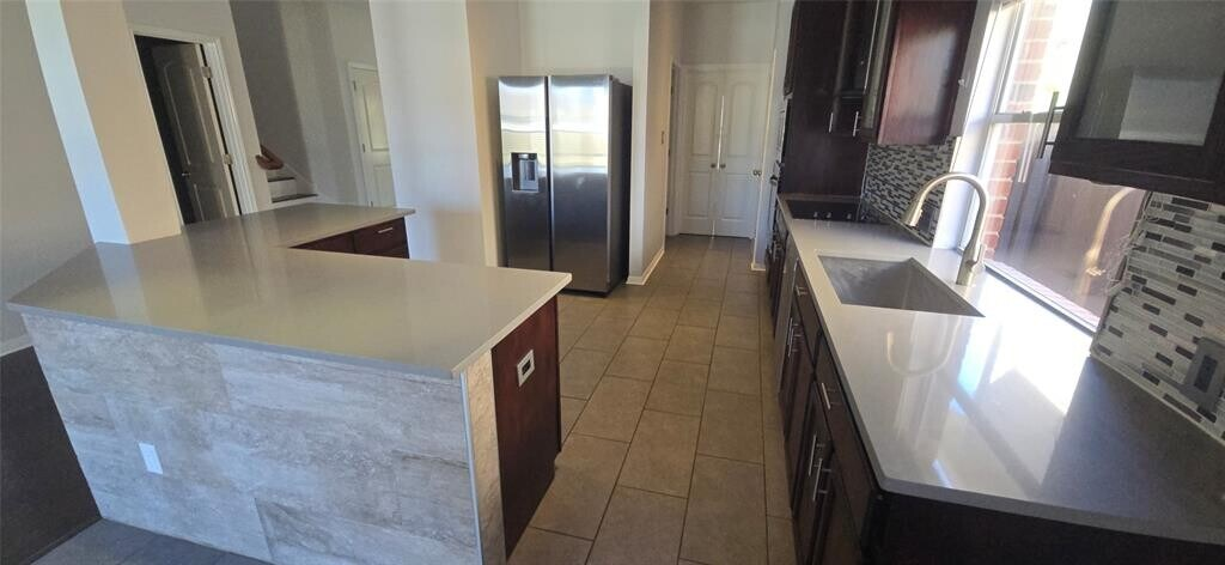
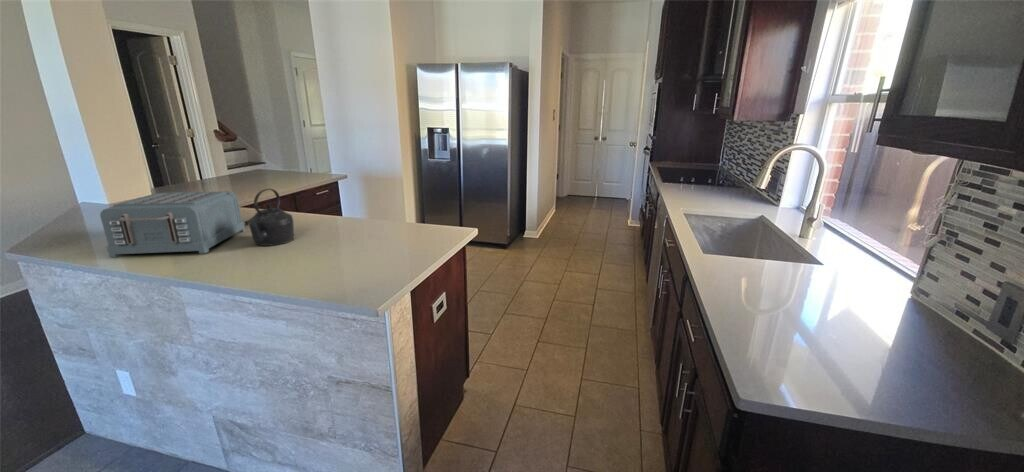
+ kettle (265, 217)
+ toaster (176, 221)
